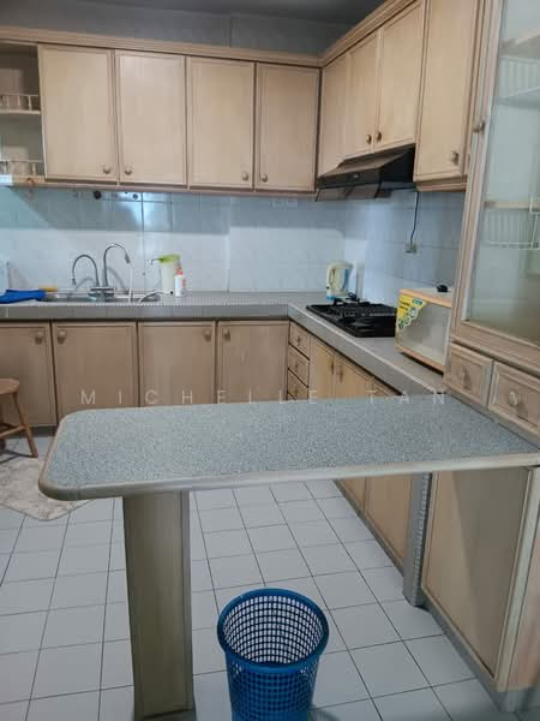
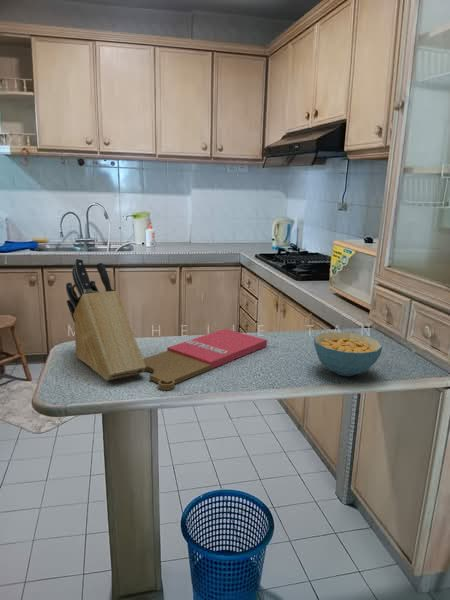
+ knife block (101, 313)
+ cutting board (200, 354)
+ cereal bowl (345, 357)
